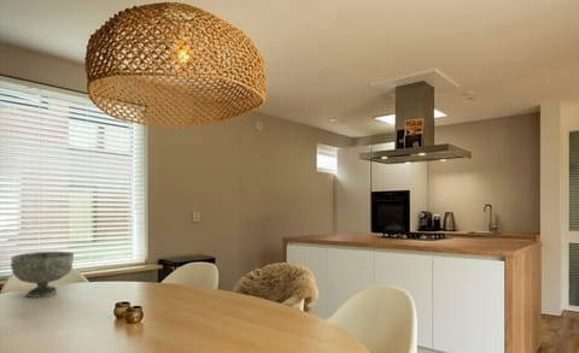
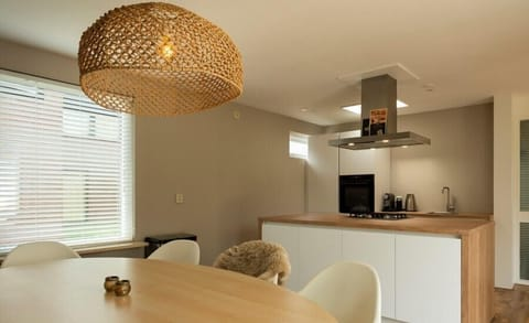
- decorative bowl (42, 273)
